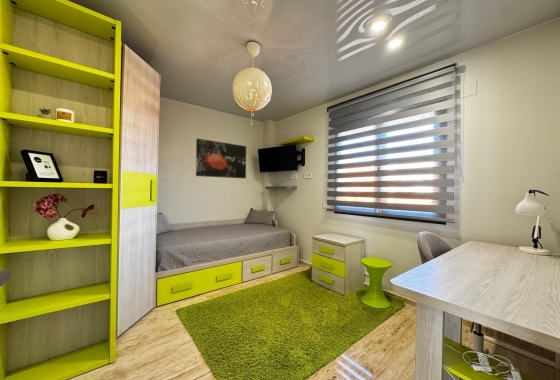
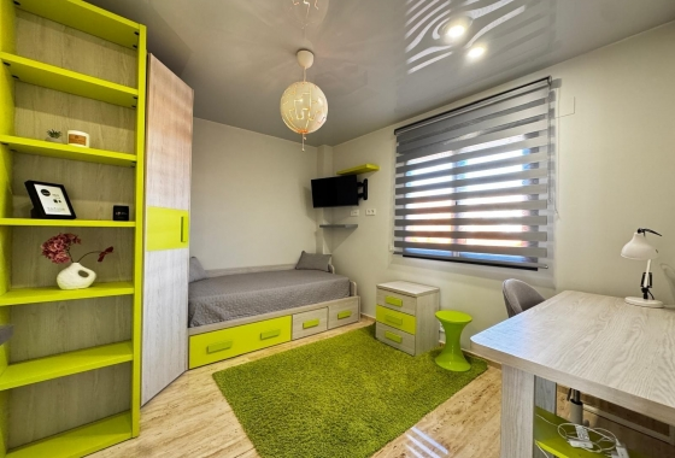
- wall art (222, 160)
